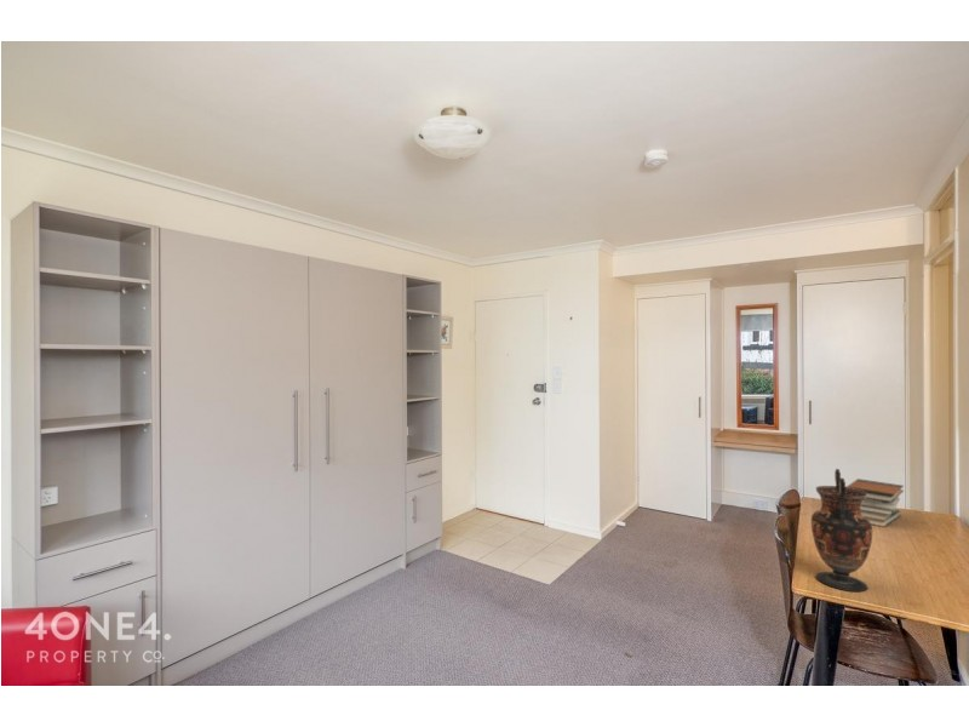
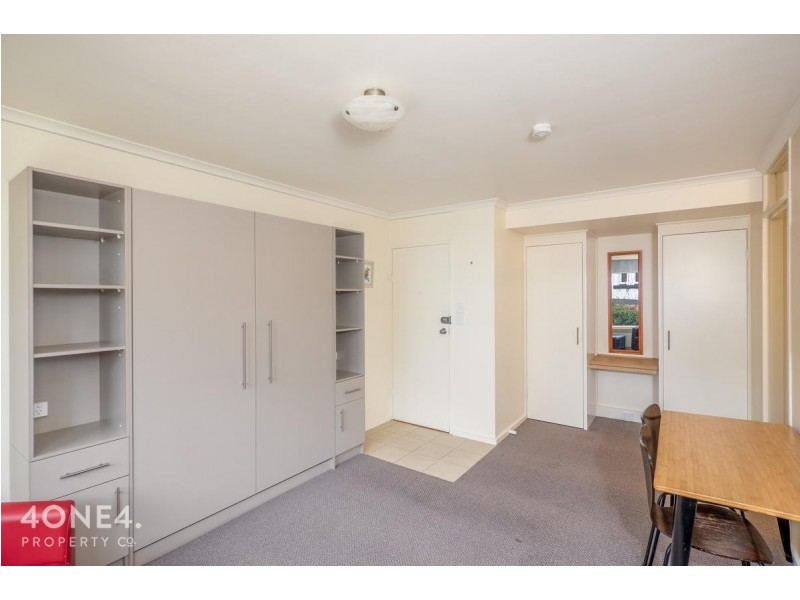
- vase (841, 527)
- book stack (872, 502)
